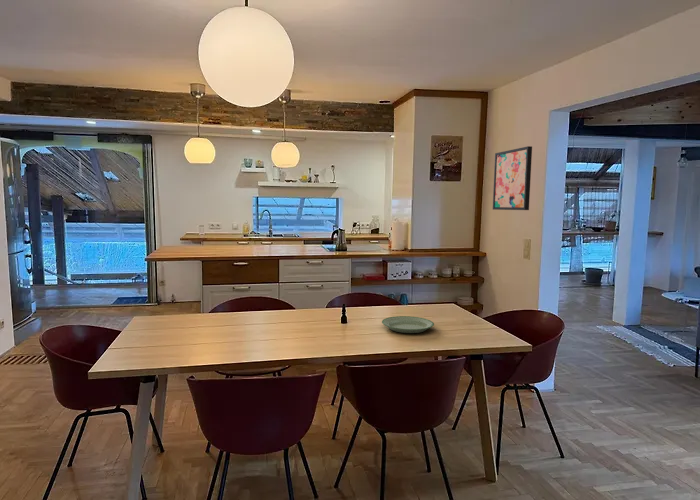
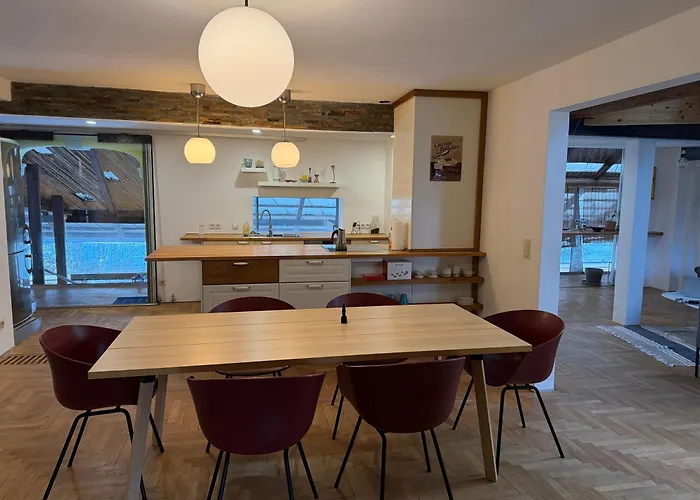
- wall art (511, 180)
- plate (407, 325)
